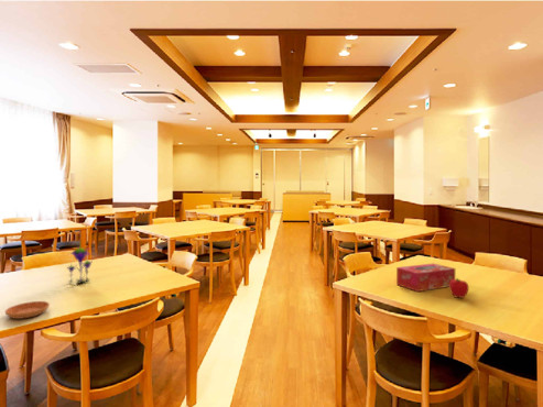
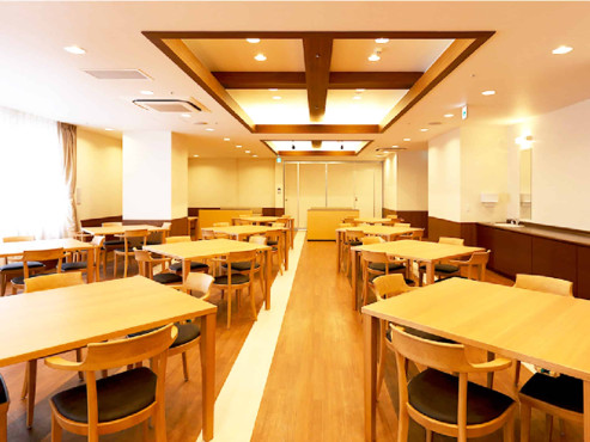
- tissue box (425, 276)
- fruit (458, 287)
- saucer (28, 310)
- flower (78, 261)
